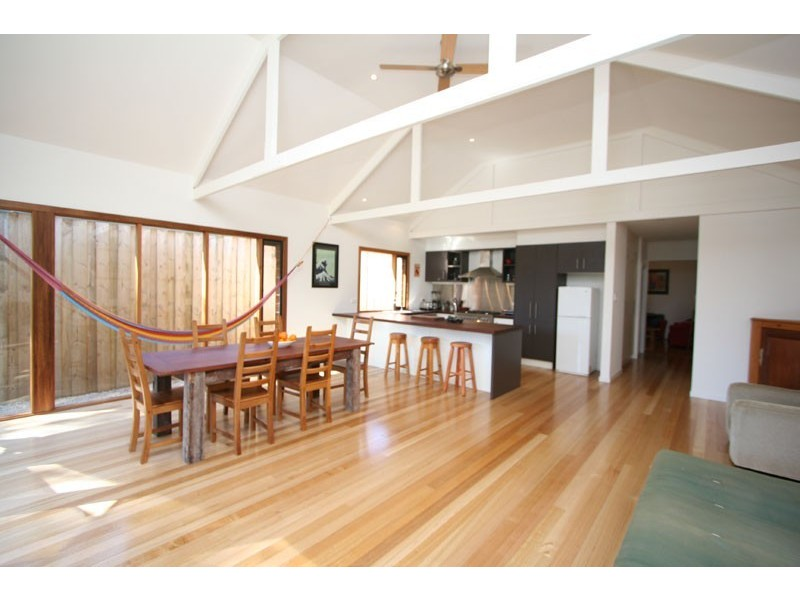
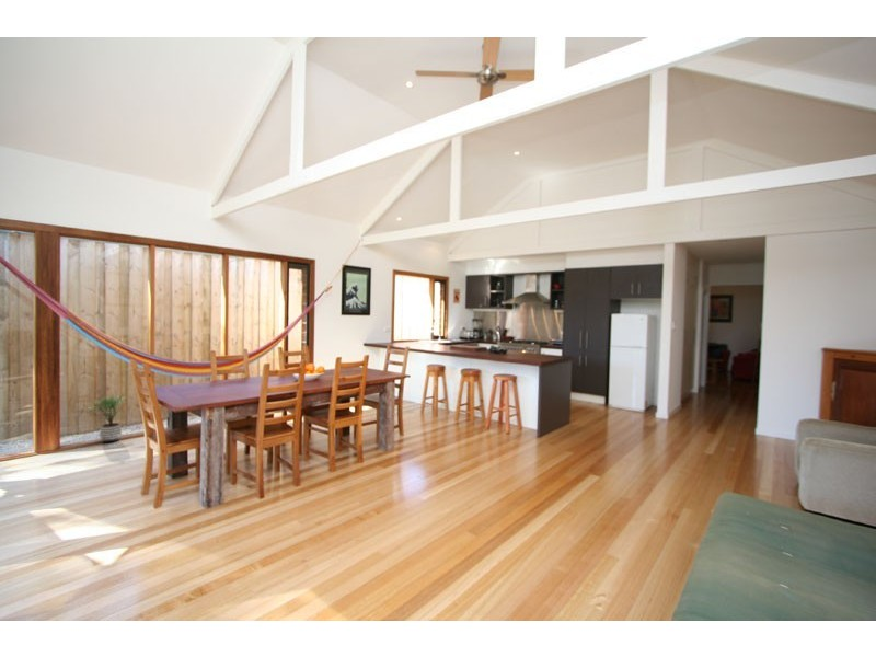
+ potted plant (108, 417)
